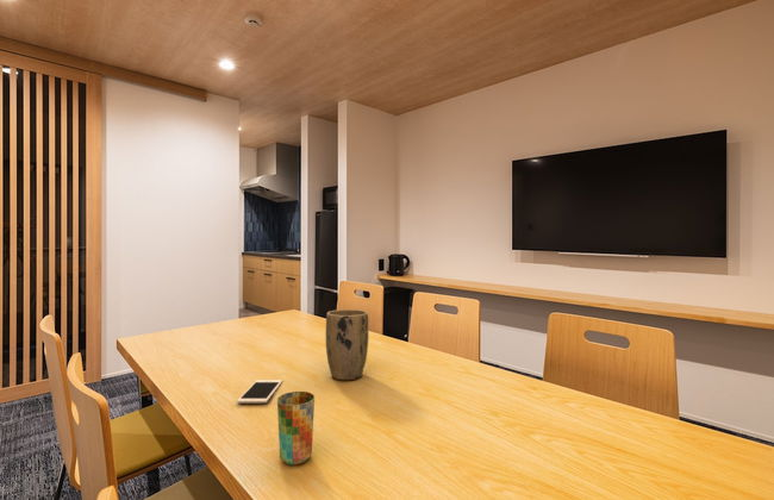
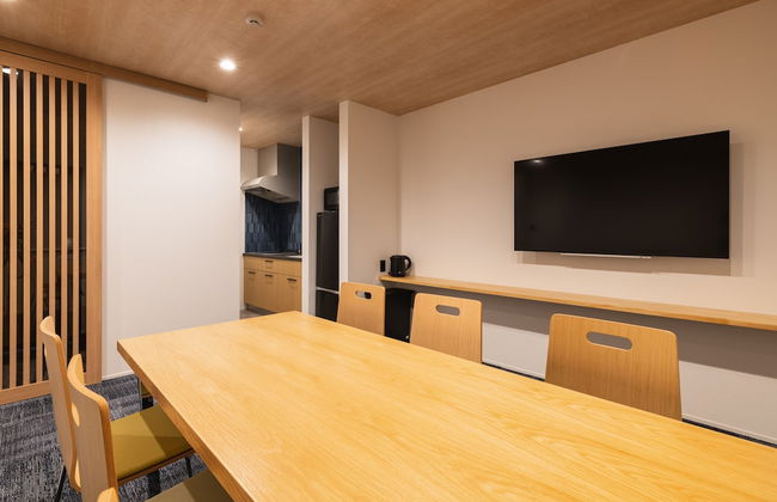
- cup (295, 427)
- cell phone (261, 390)
- plant pot (347, 343)
